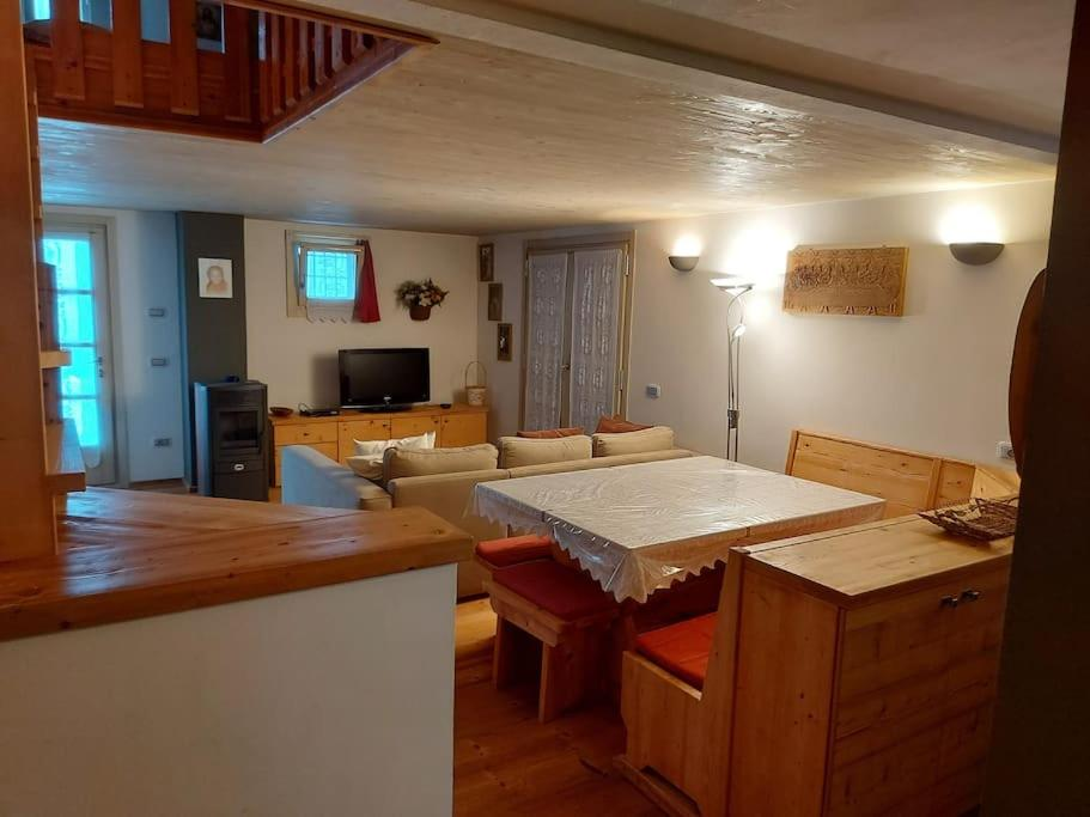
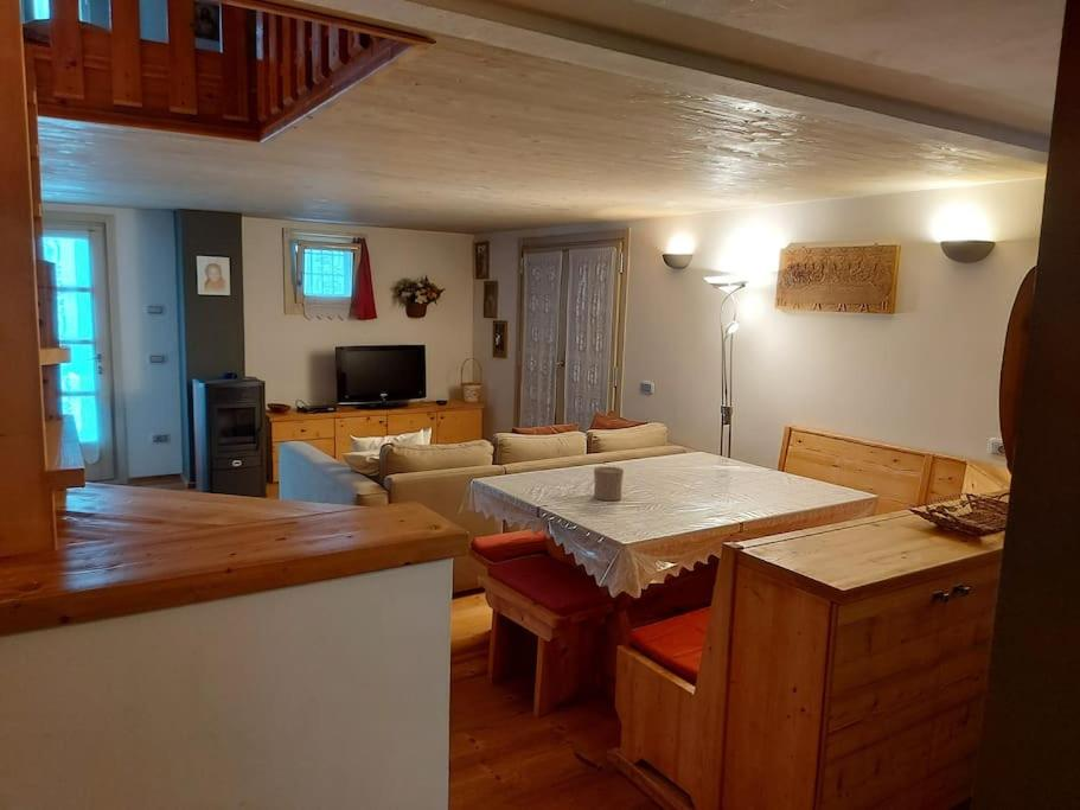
+ cup (607, 483)
